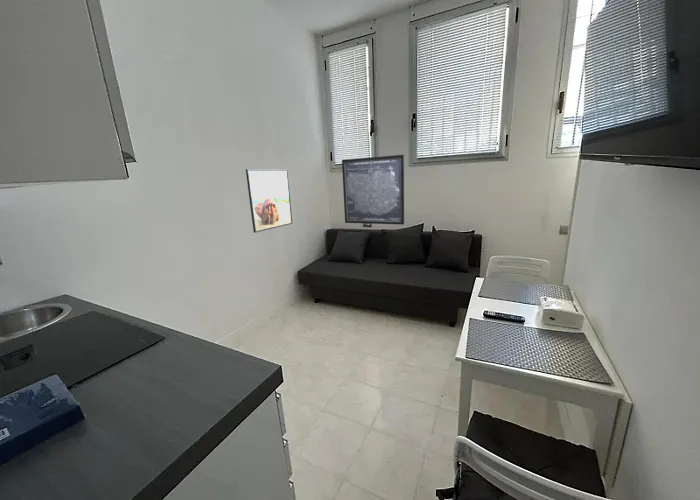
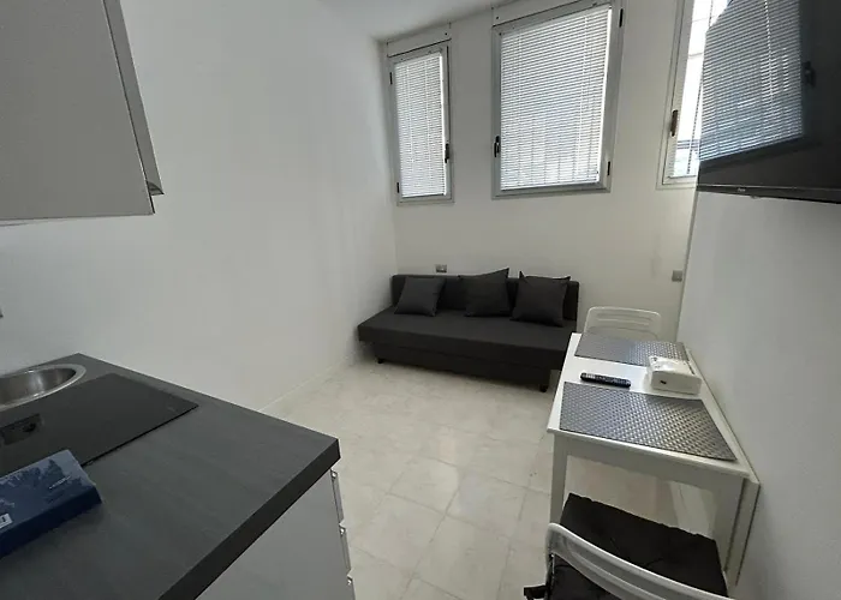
- wall art (372, 191)
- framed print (271, 199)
